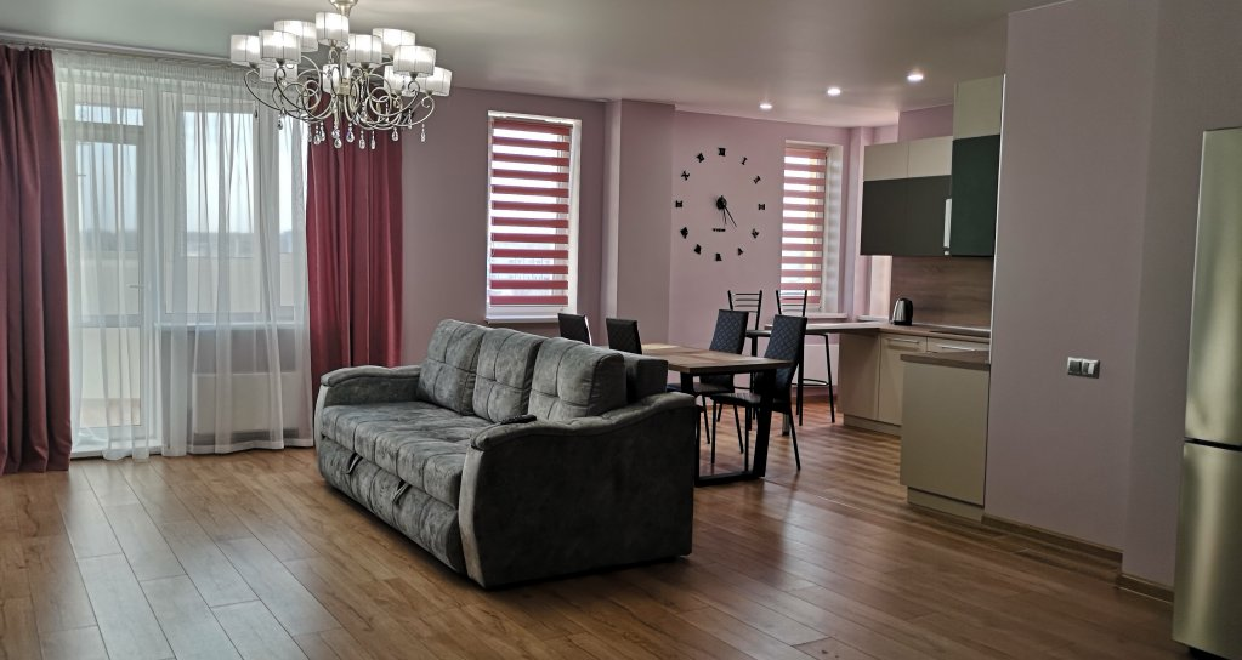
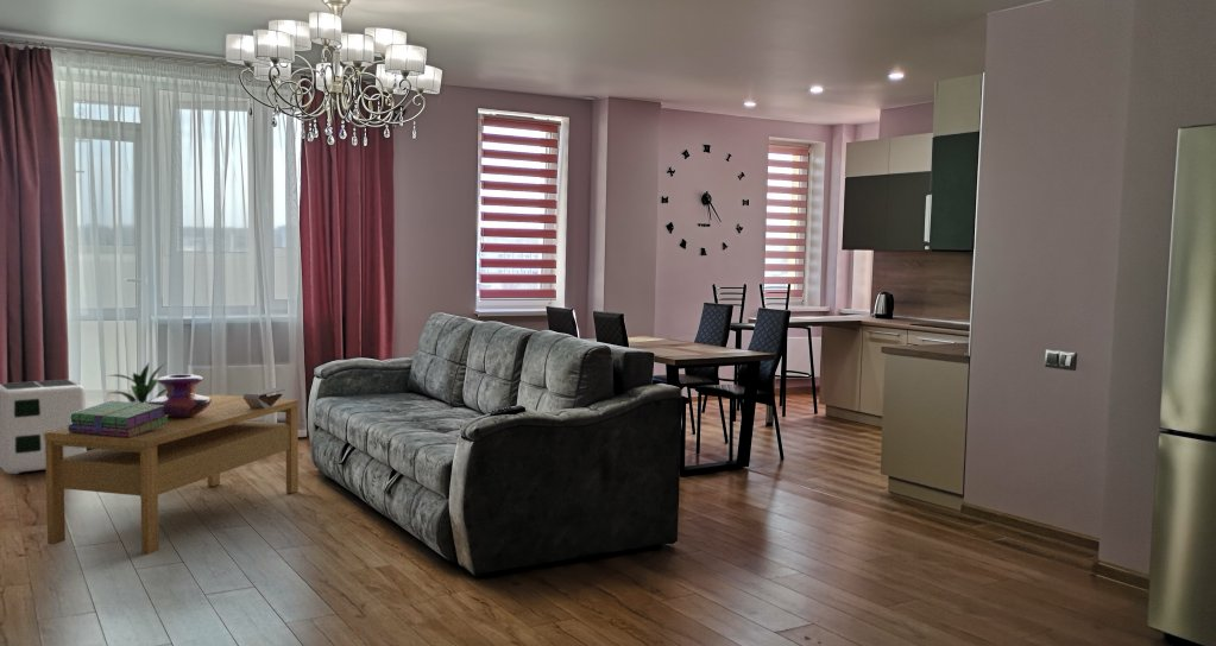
+ decorative bowl (264, 398)
+ air purifier (39, 425)
+ coffee table (184, 464)
+ stack of books (119, 419)
+ indoor plant (141, 403)
+ decorative vase (179, 395)
